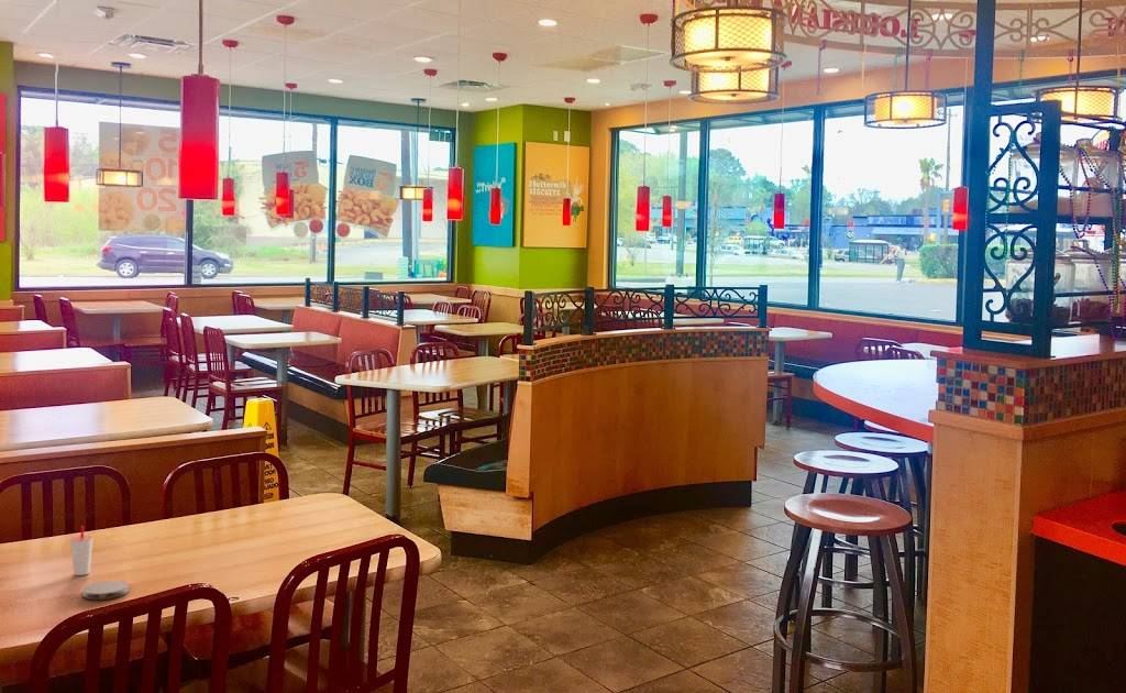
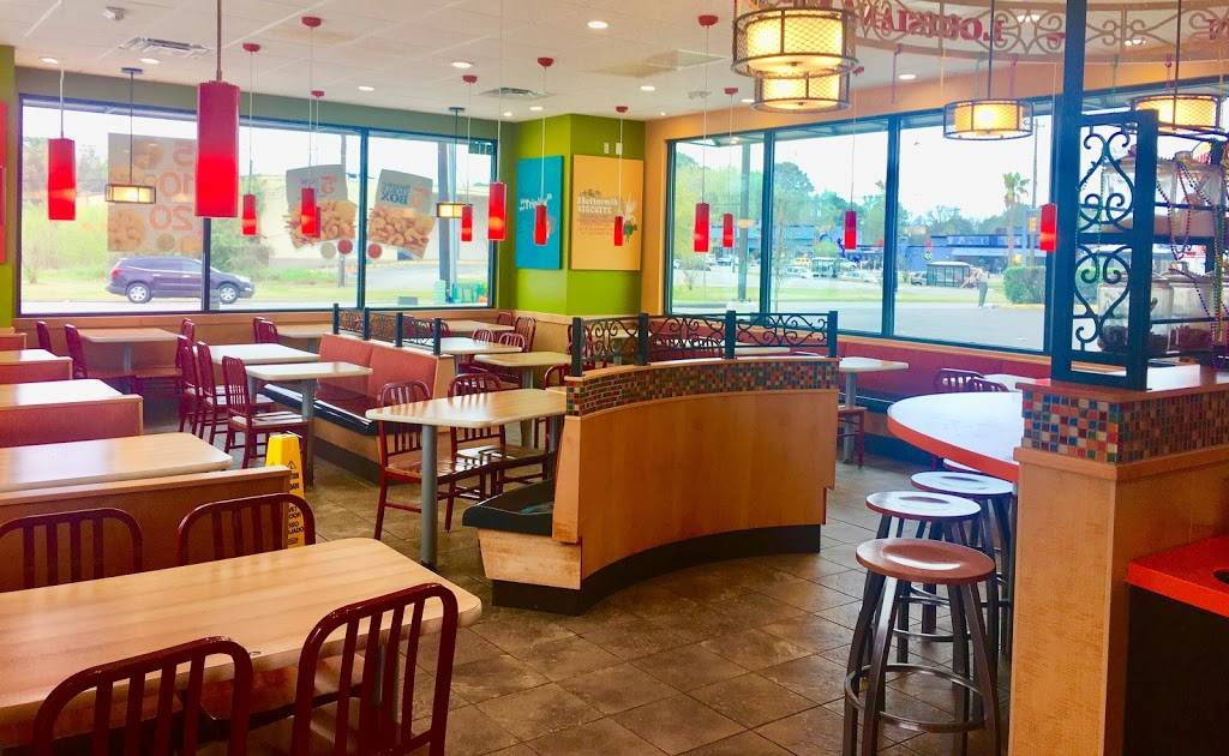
- coaster (106, 590)
- cup (81, 549)
